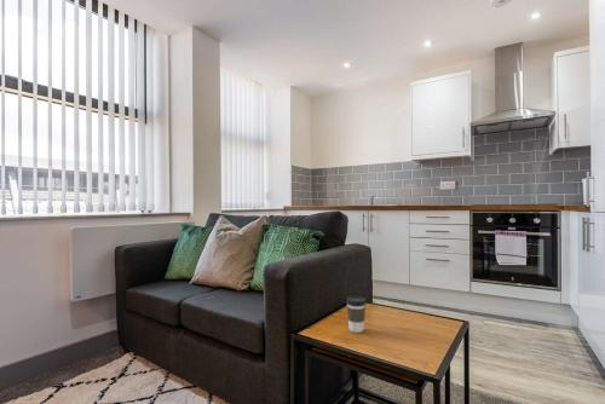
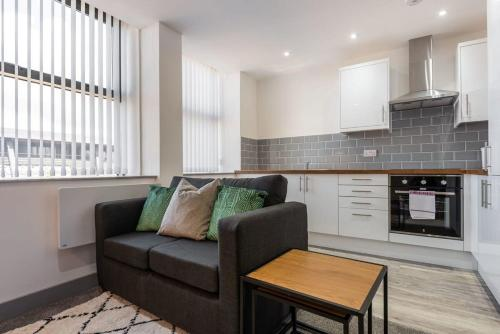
- coffee cup (356, 313)
